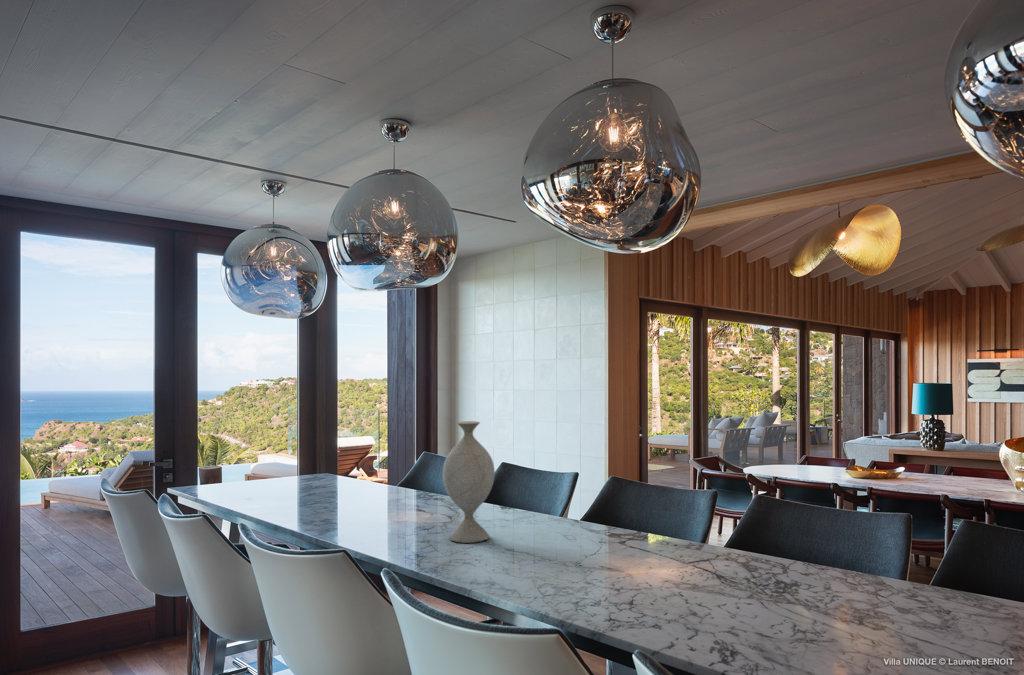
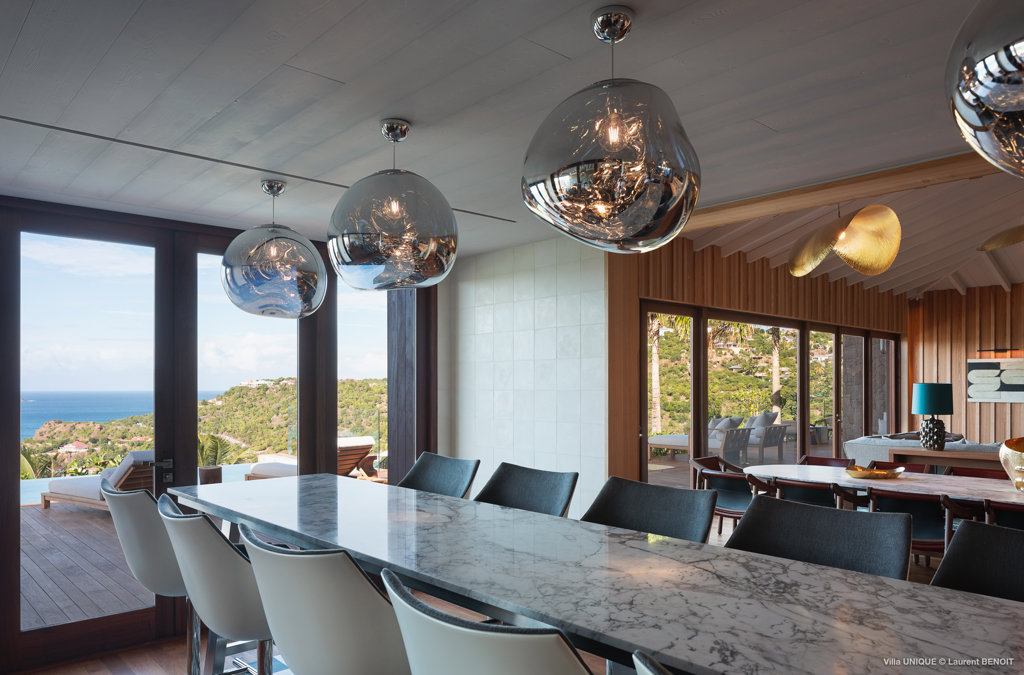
- decorative vase (468, 480)
